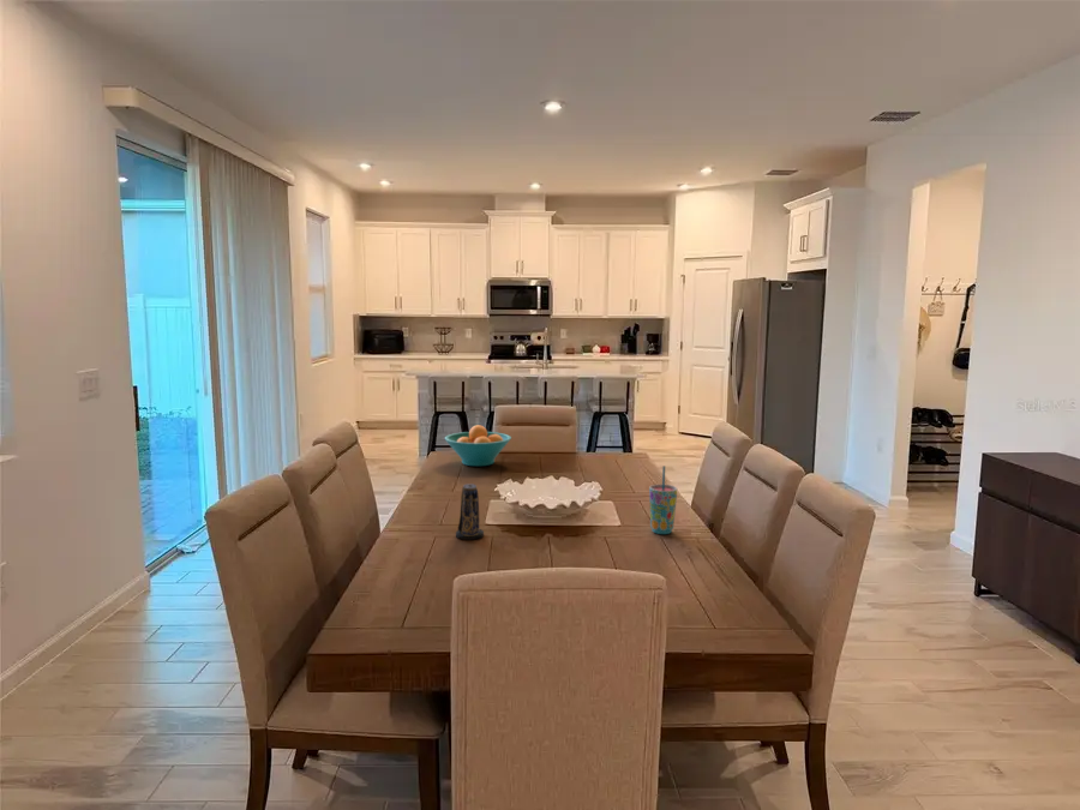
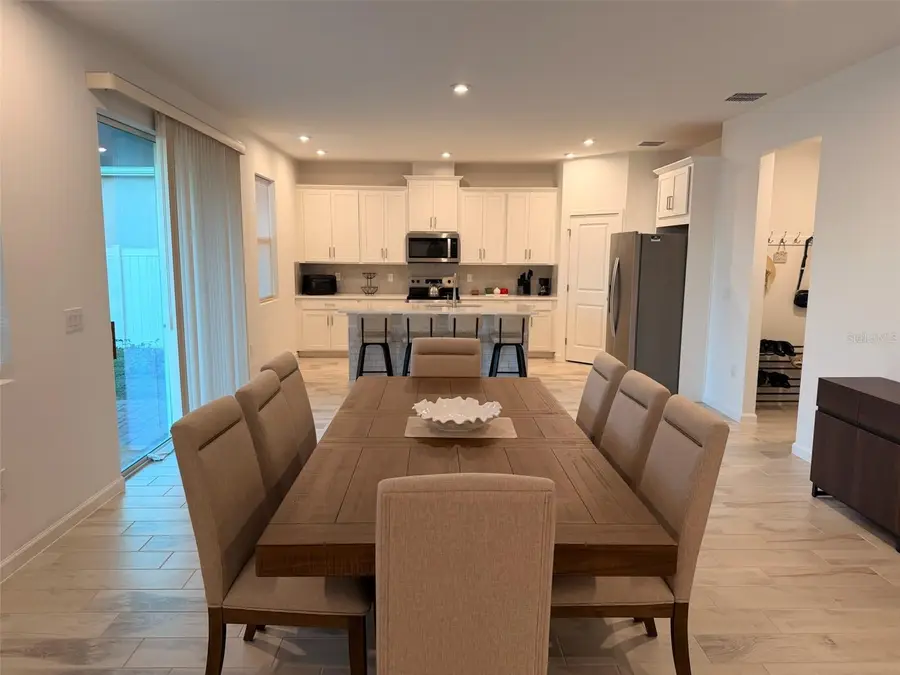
- fruit bowl (478, 444)
- cup (662, 498)
- candle (469, 510)
